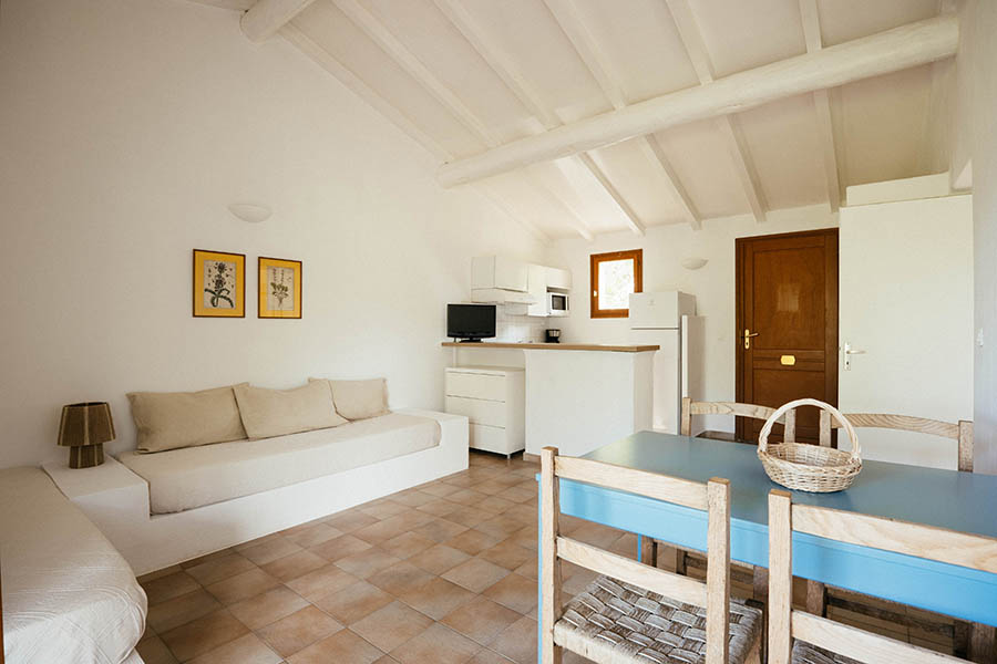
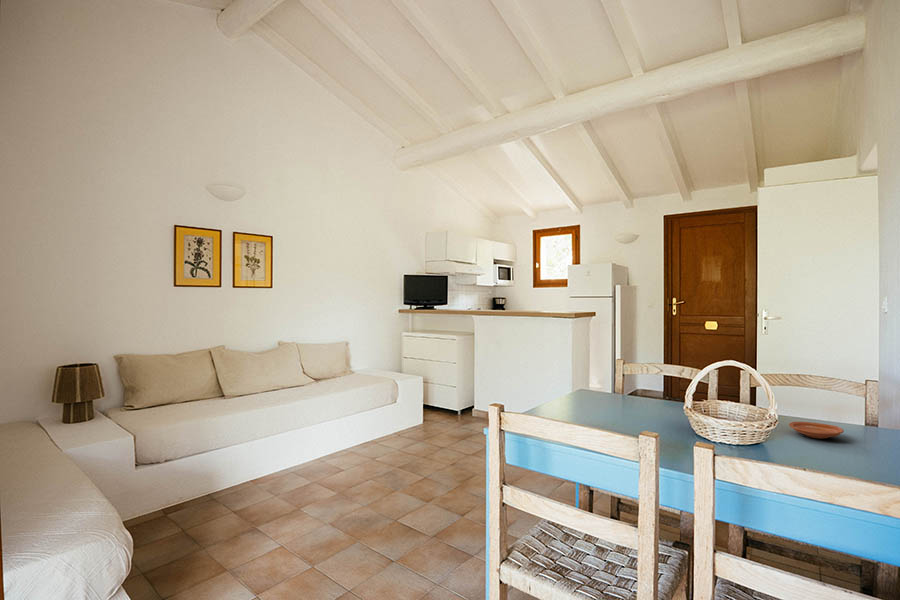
+ plate (815, 431)
